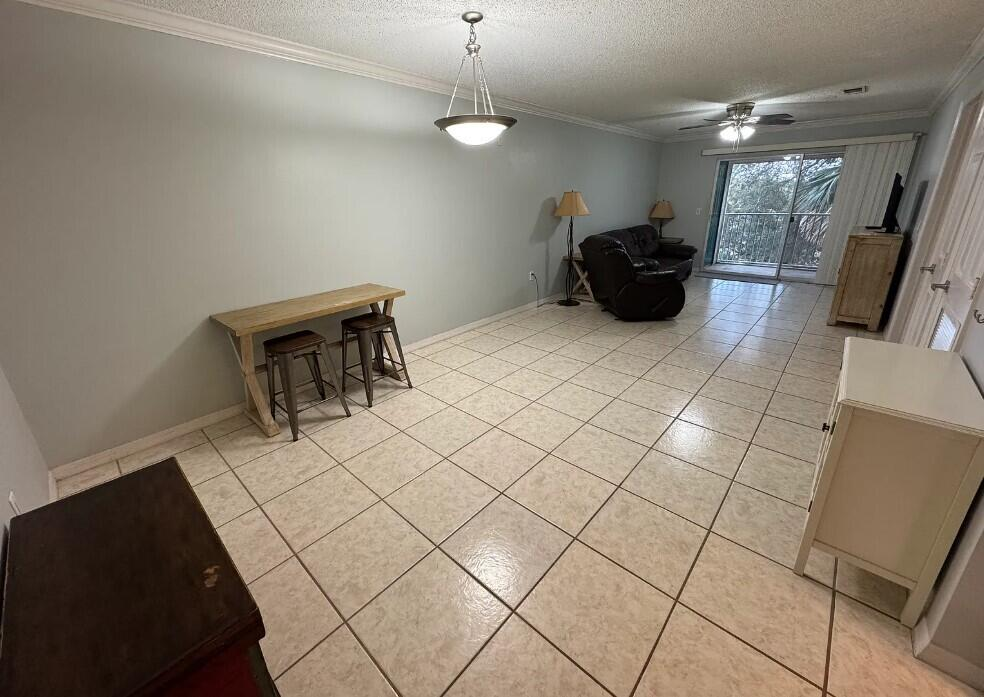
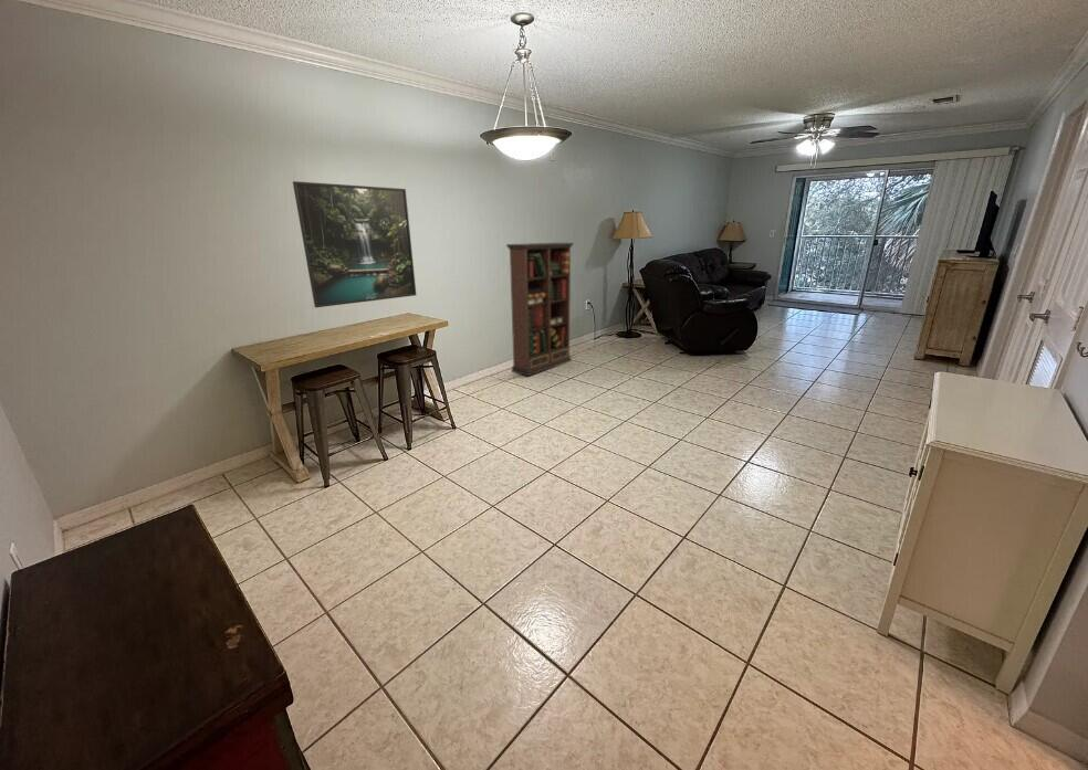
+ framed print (362, 245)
+ bookcase (542, 307)
